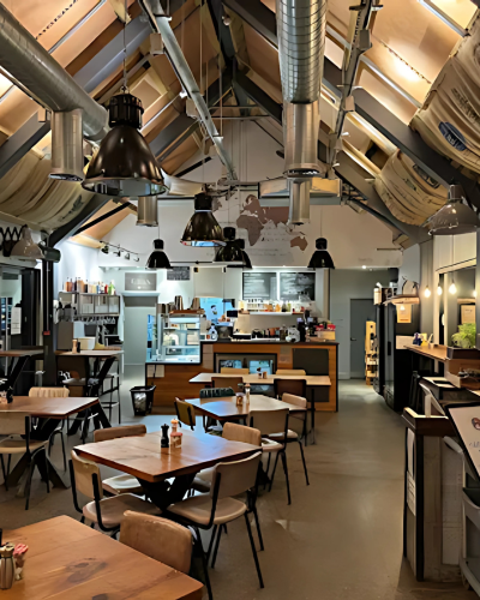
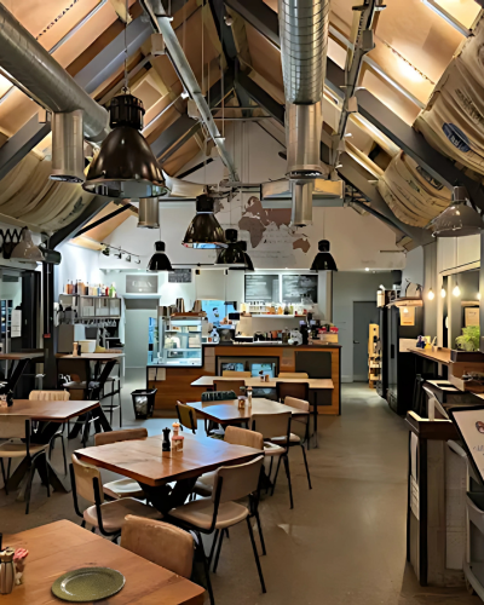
+ plate (88, 583)
